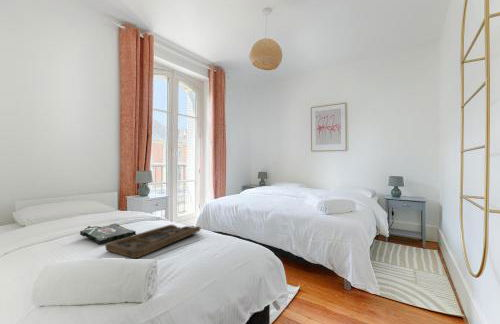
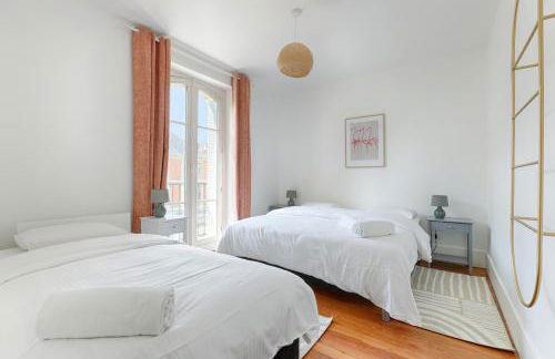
- decorative tray (157, 237)
- photo frame (102, 231)
